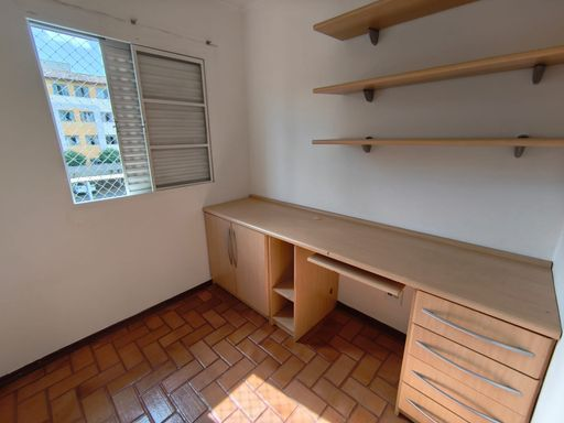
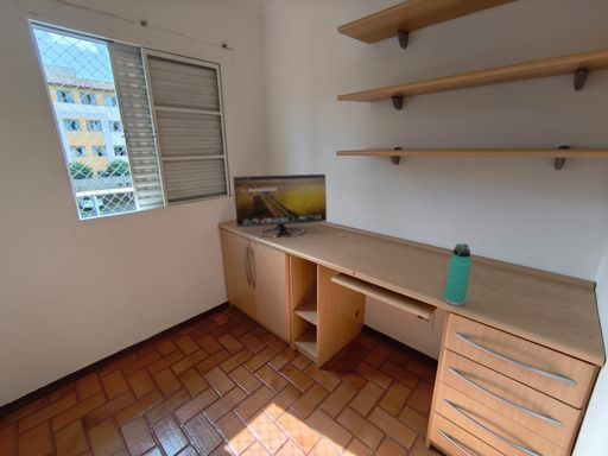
+ thermos bottle (458, 273)
+ computer monitor (281, 205)
